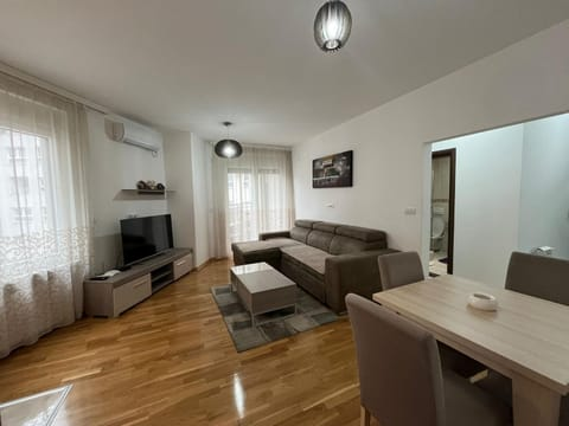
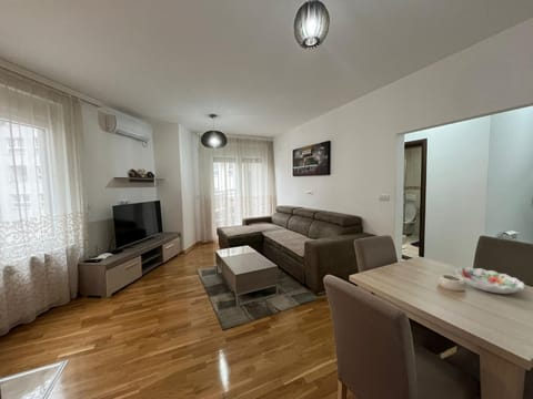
+ decorative bowl (486, 282)
